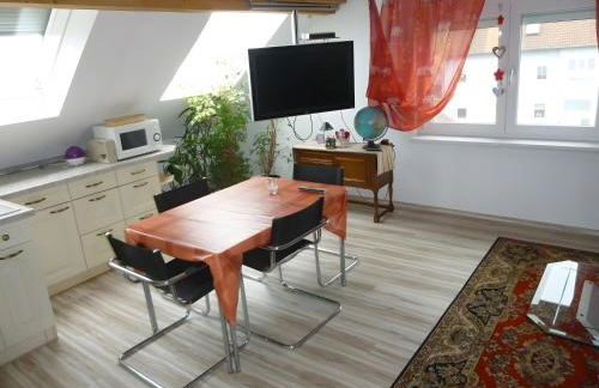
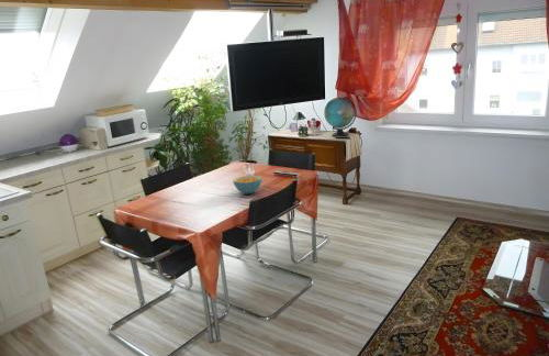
+ cereal bowl (247, 186)
